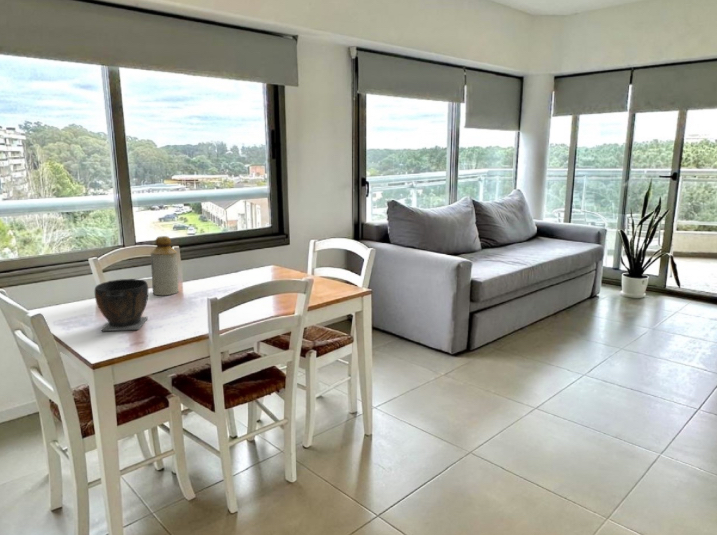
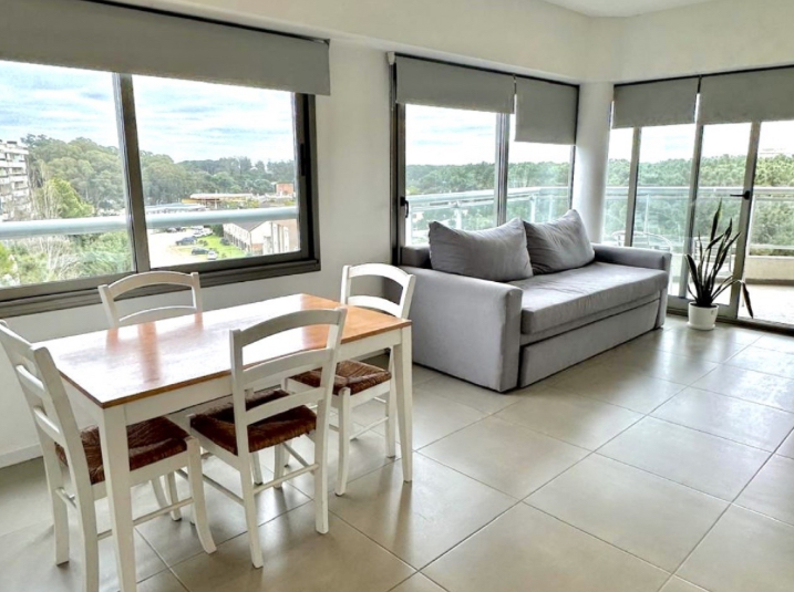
- bowl (123, 304)
- bottle (164, 264)
